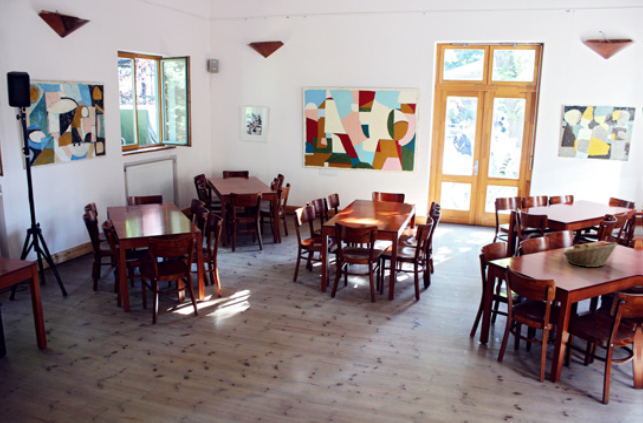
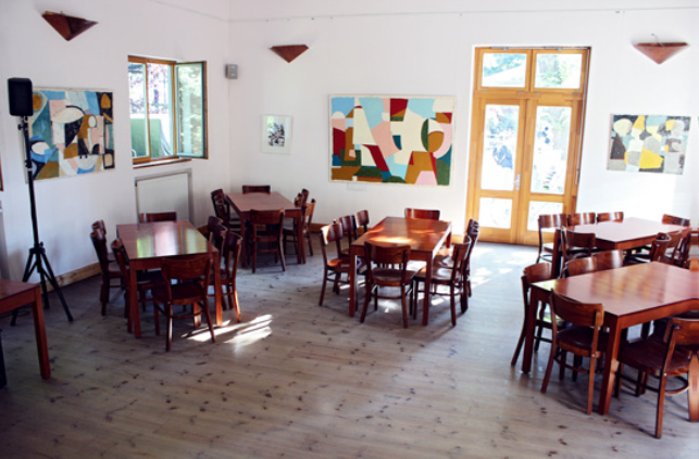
- fruit basket (589, 252)
